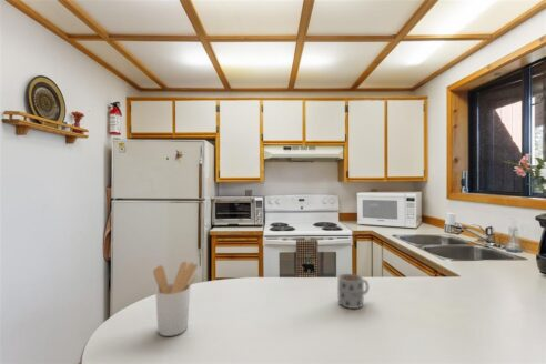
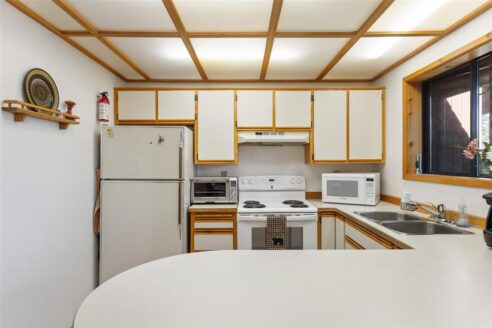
- utensil holder (178, 294)
- mug (354, 290)
